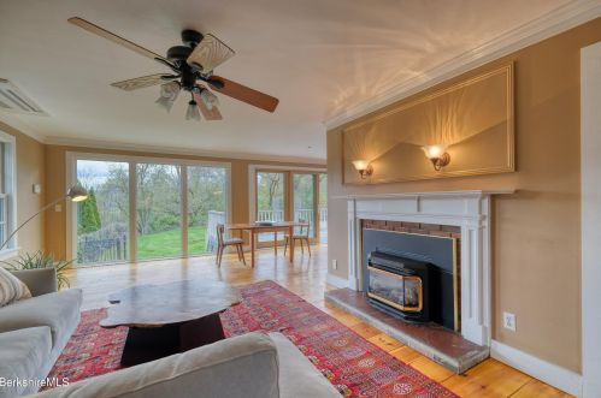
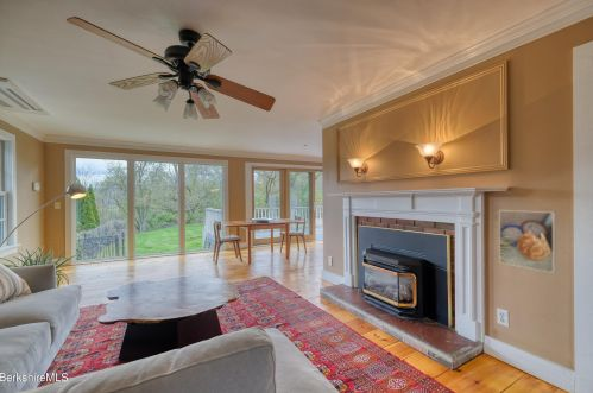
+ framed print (525, 239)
